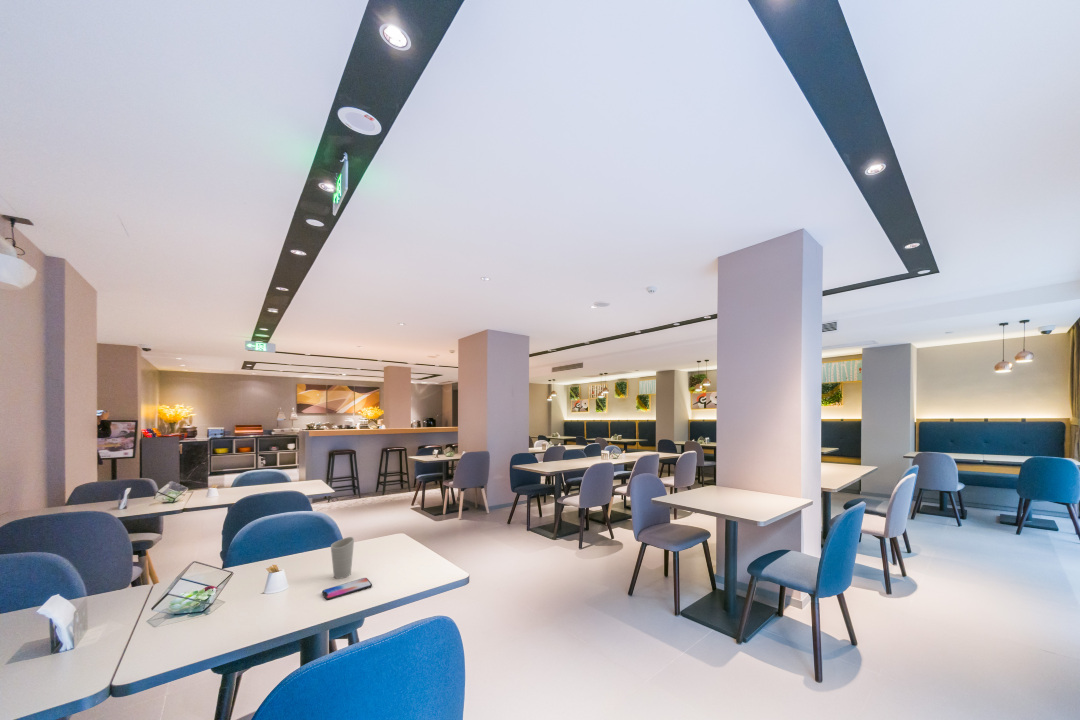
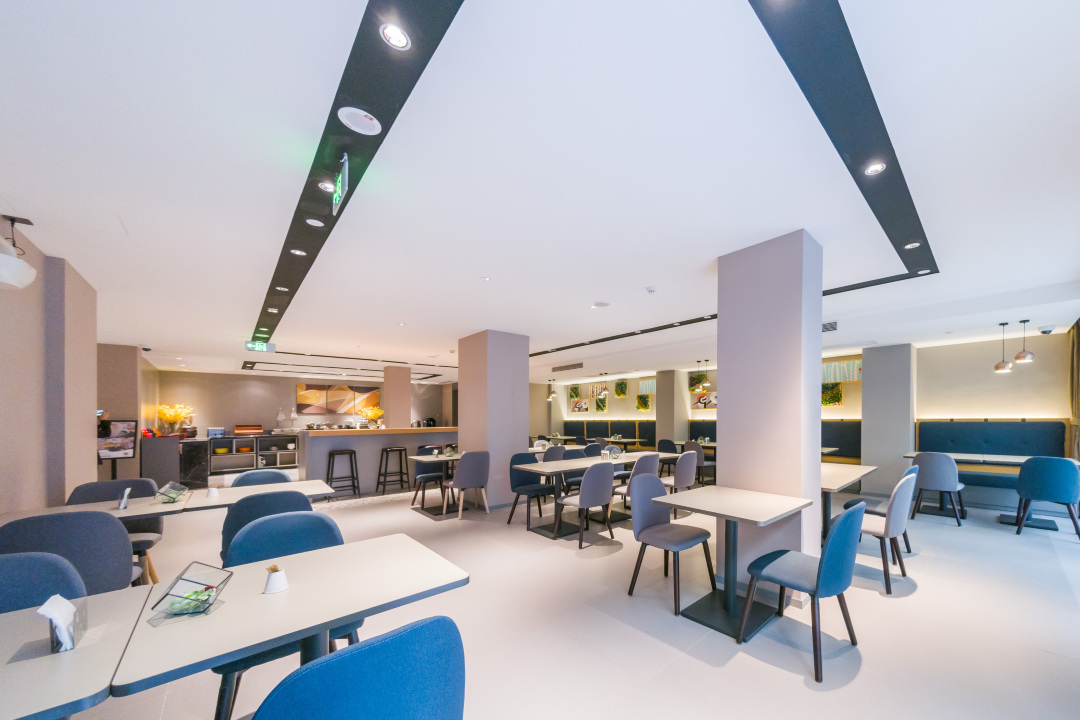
- cup (342, 557)
- smartphone (347, 588)
